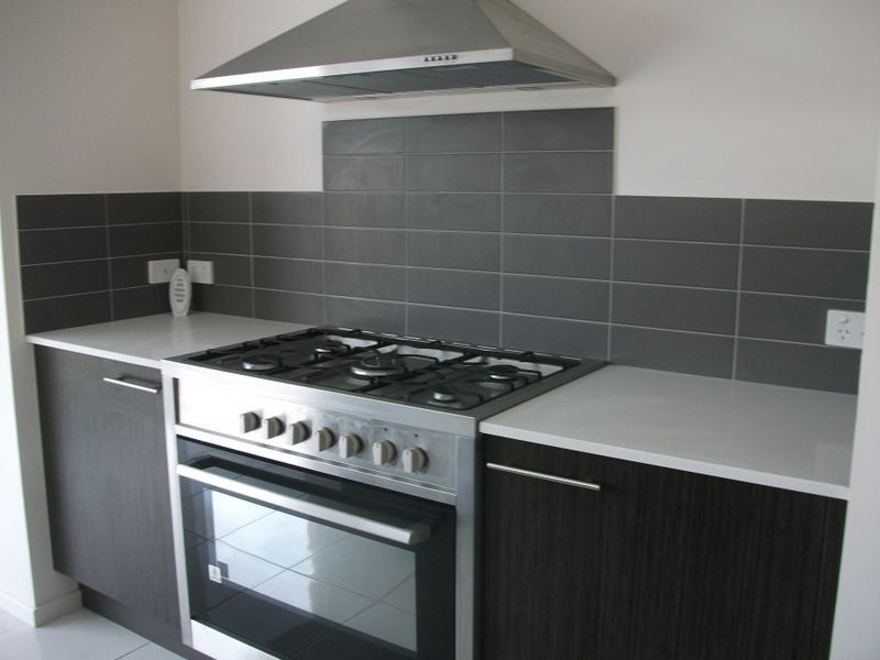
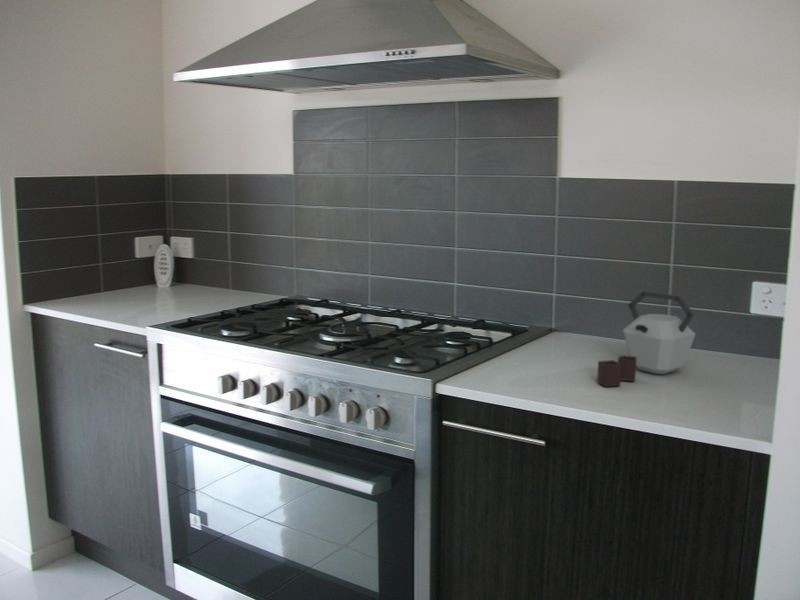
+ kettle (640, 336)
